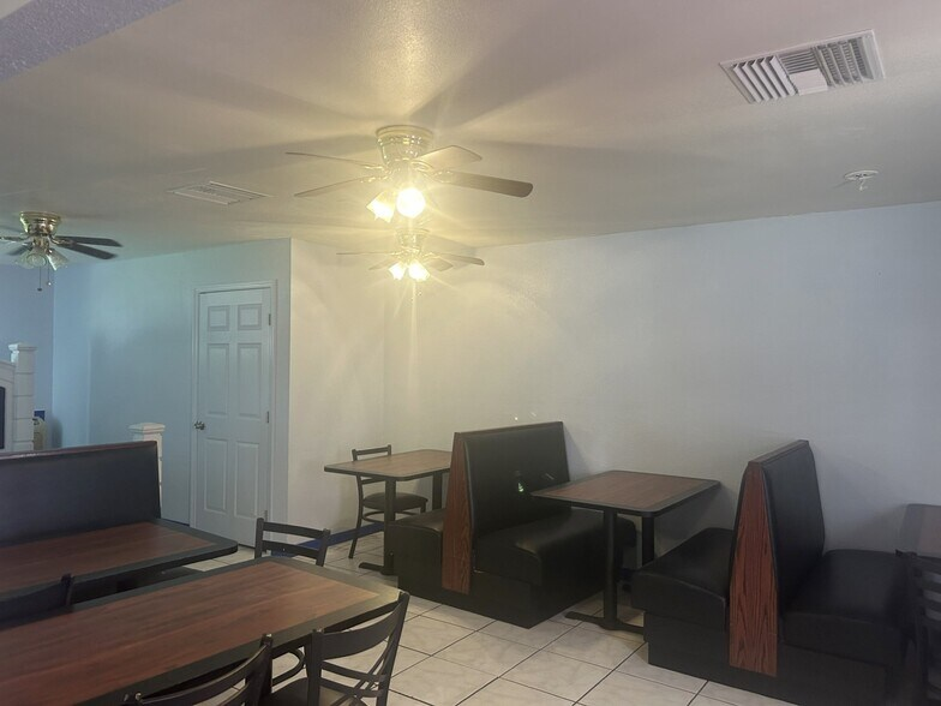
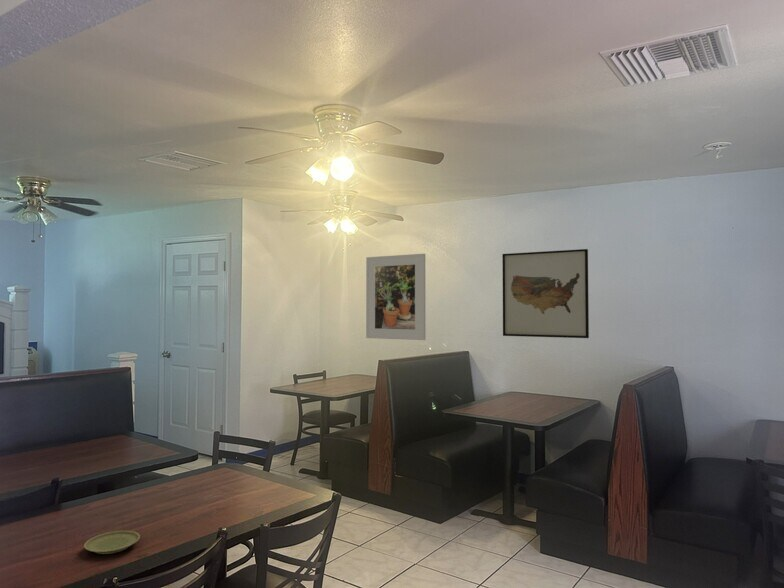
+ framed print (394, 297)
+ wall art (543, 294)
+ plate (112, 543)
